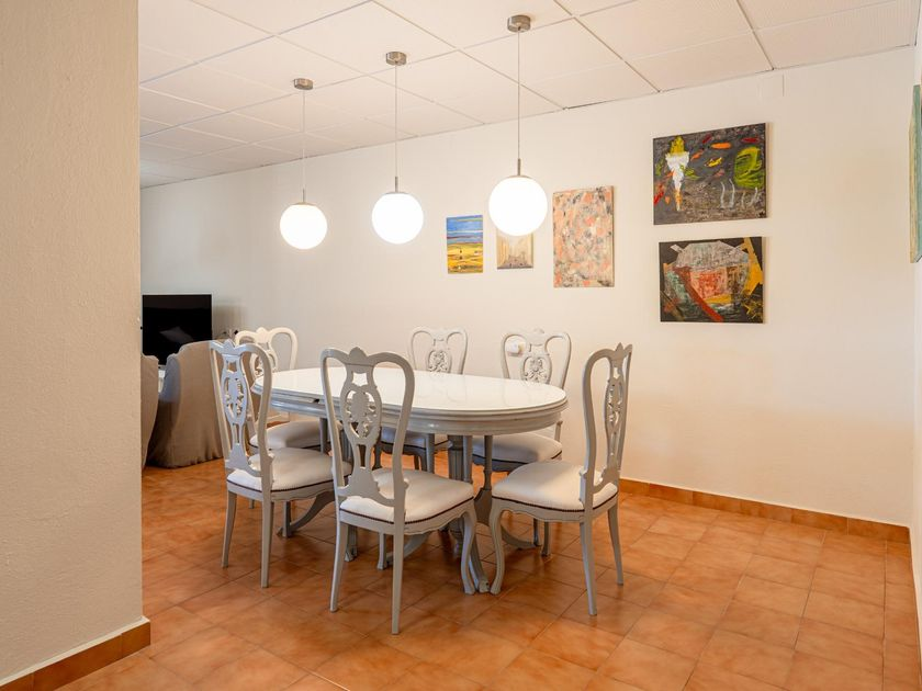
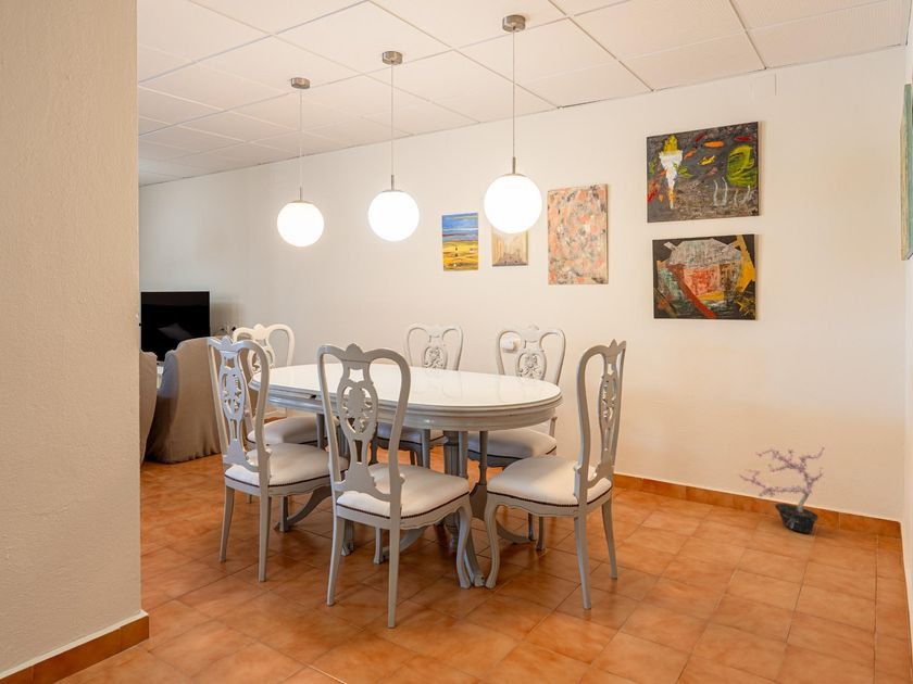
+ potted plant (781, 486)
